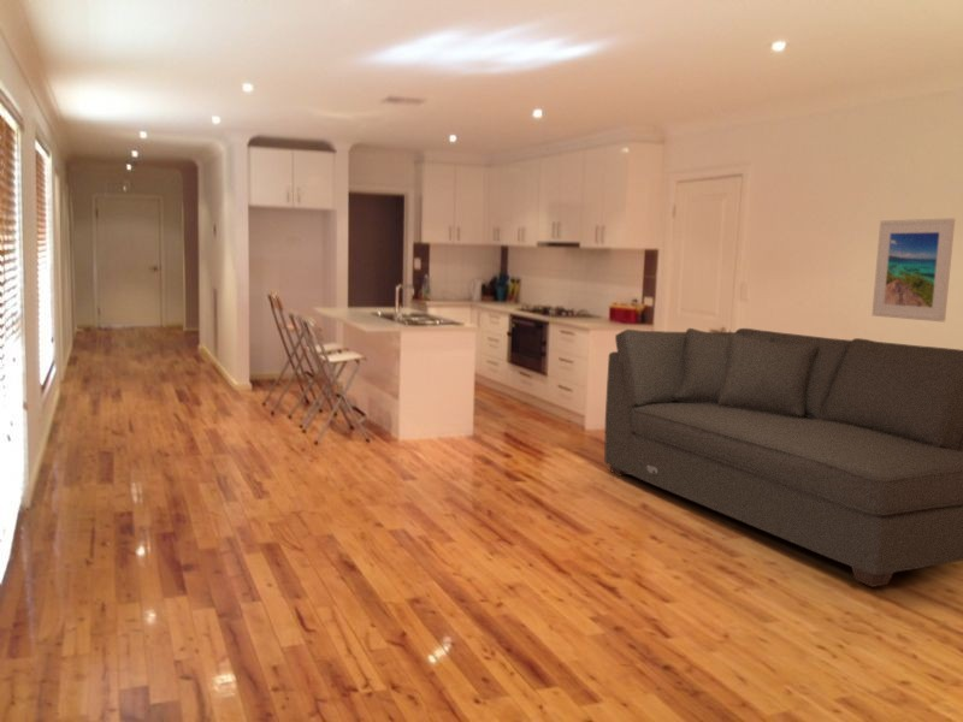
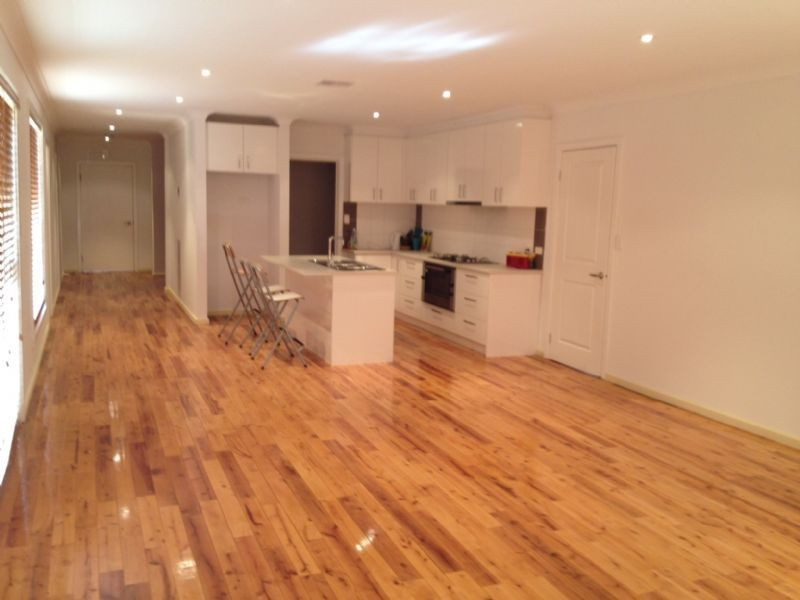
- sofa (786, 424)
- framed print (911, 268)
